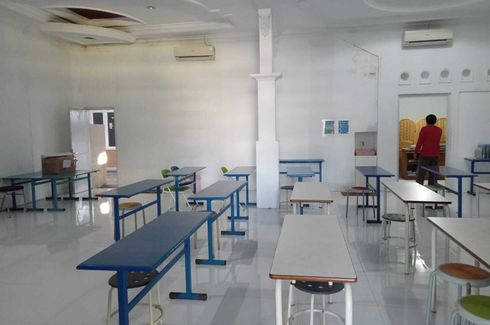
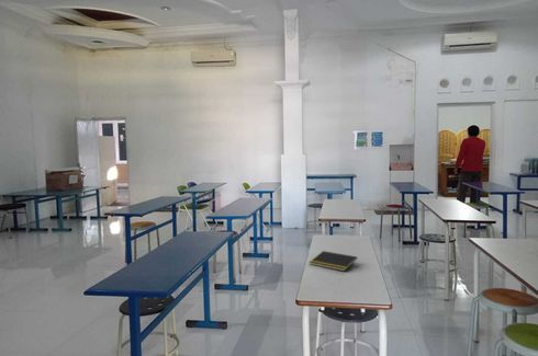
+ notepad (333, 260)
